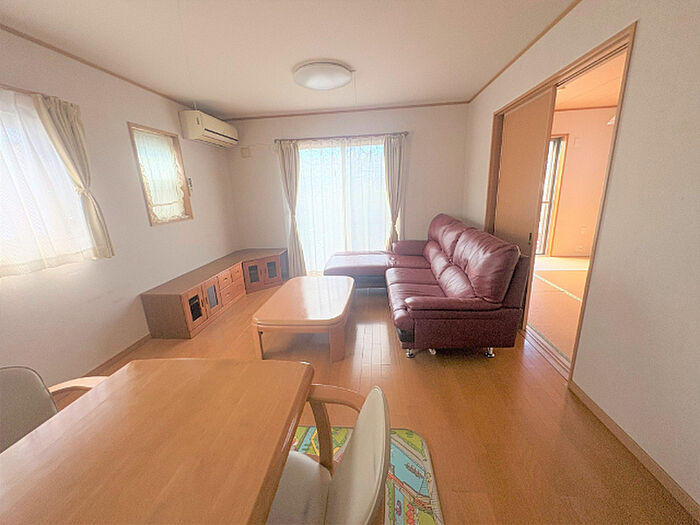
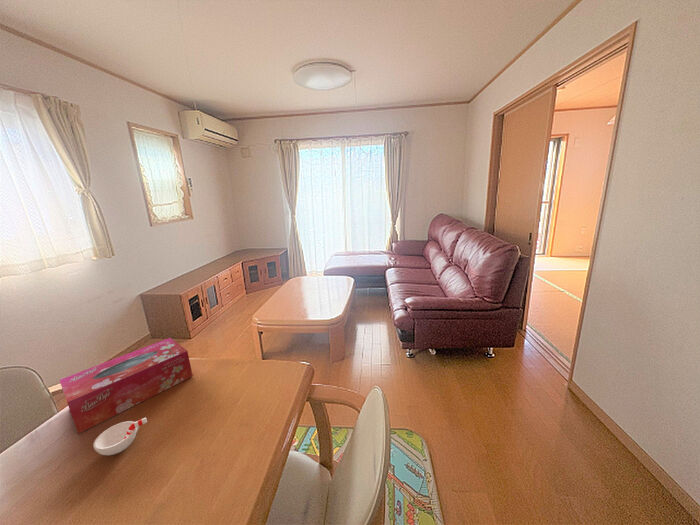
+ cup (121, 437)
+ tissue box (131, 377)
